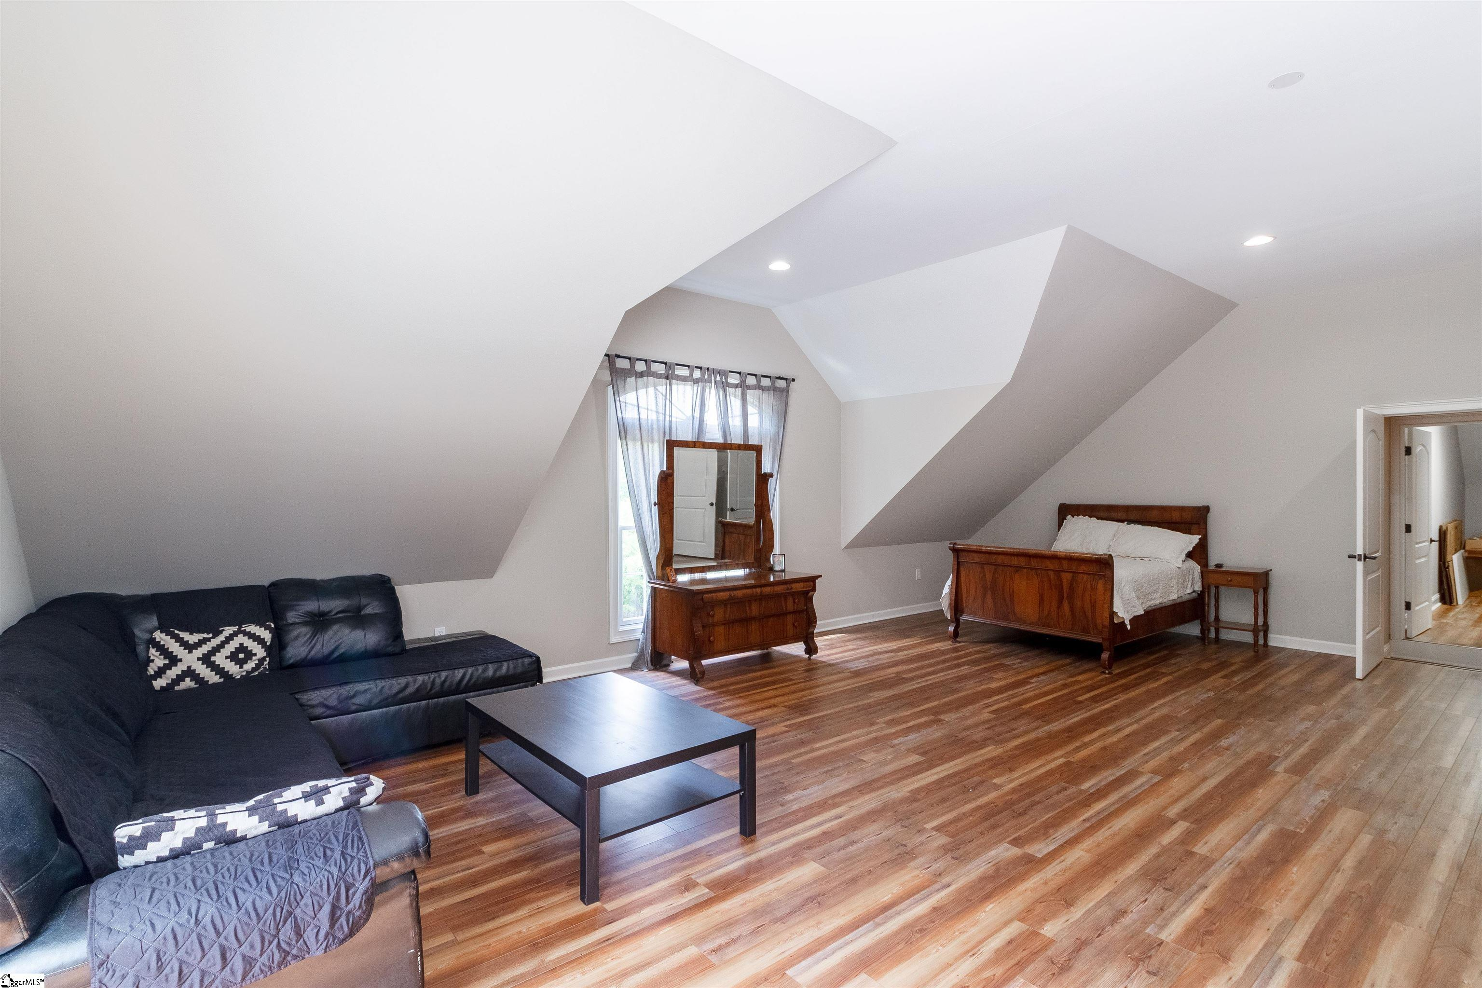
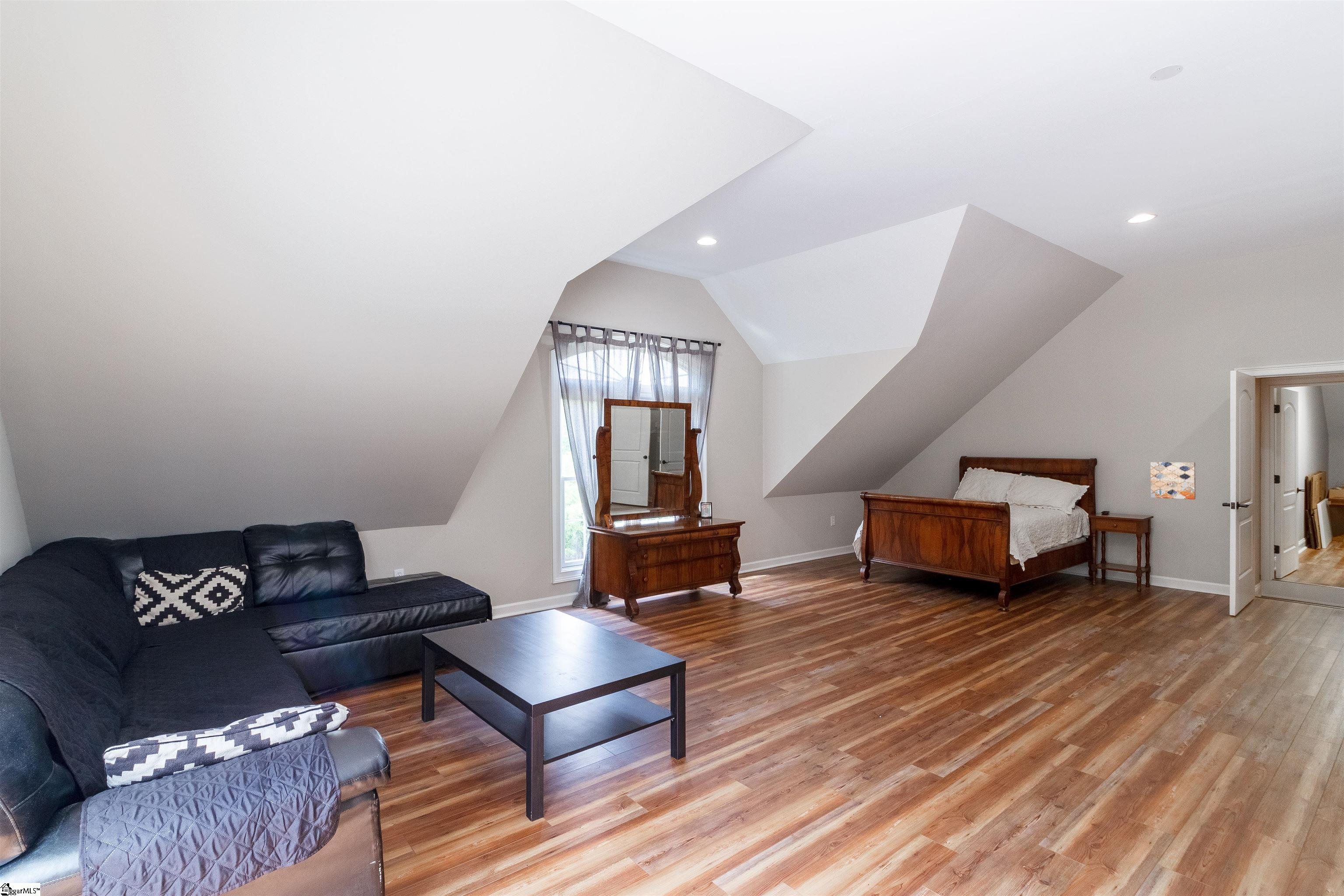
+ wall art (1172, 480)
